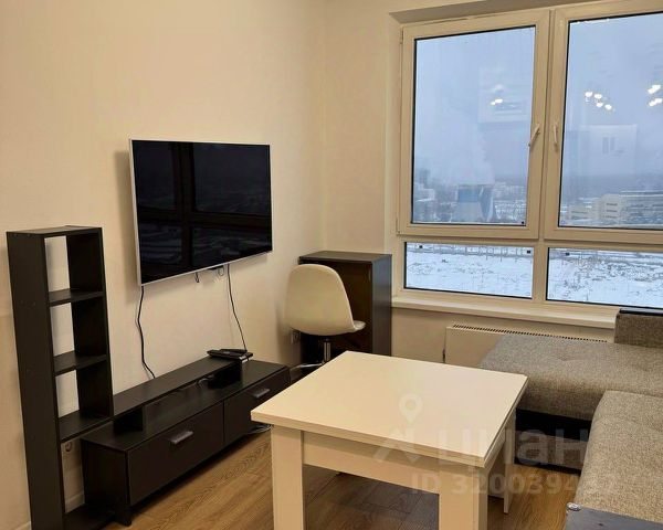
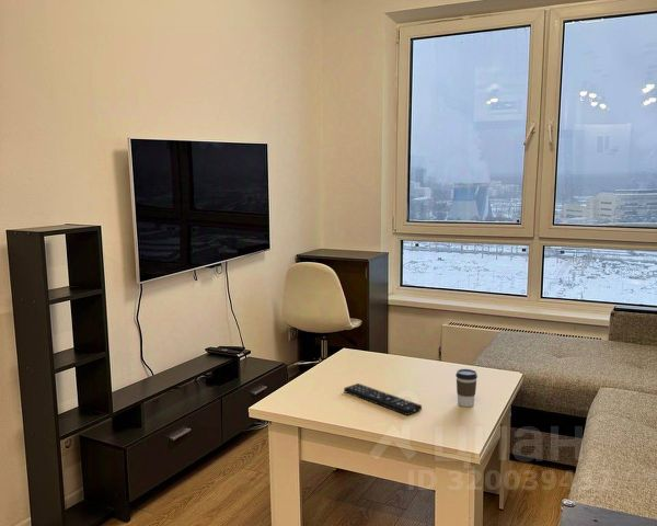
+ remote control (381, 398)
+ coffee cup (465, 388)
